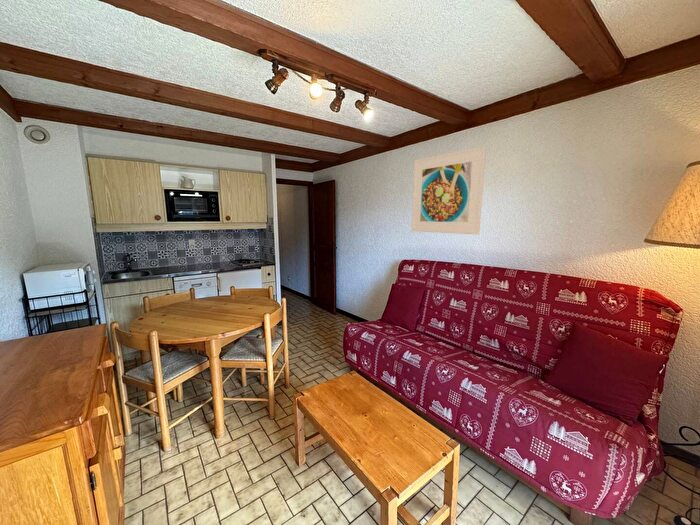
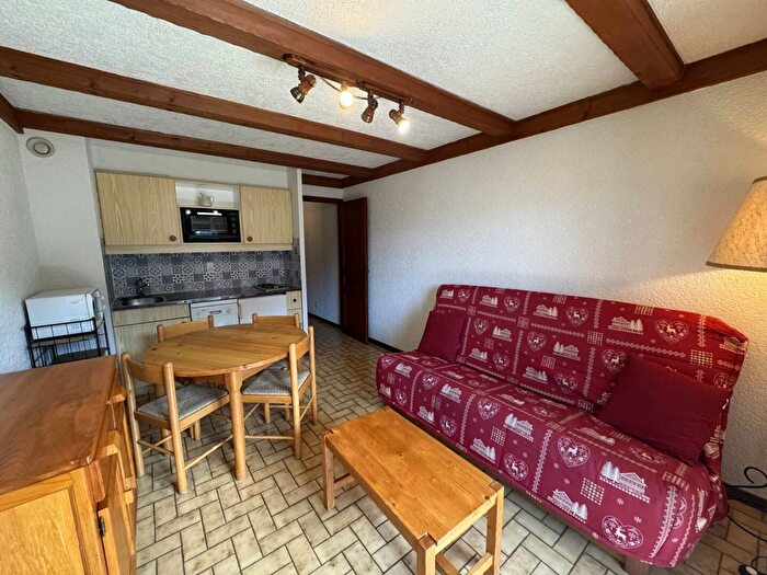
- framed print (444, 194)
